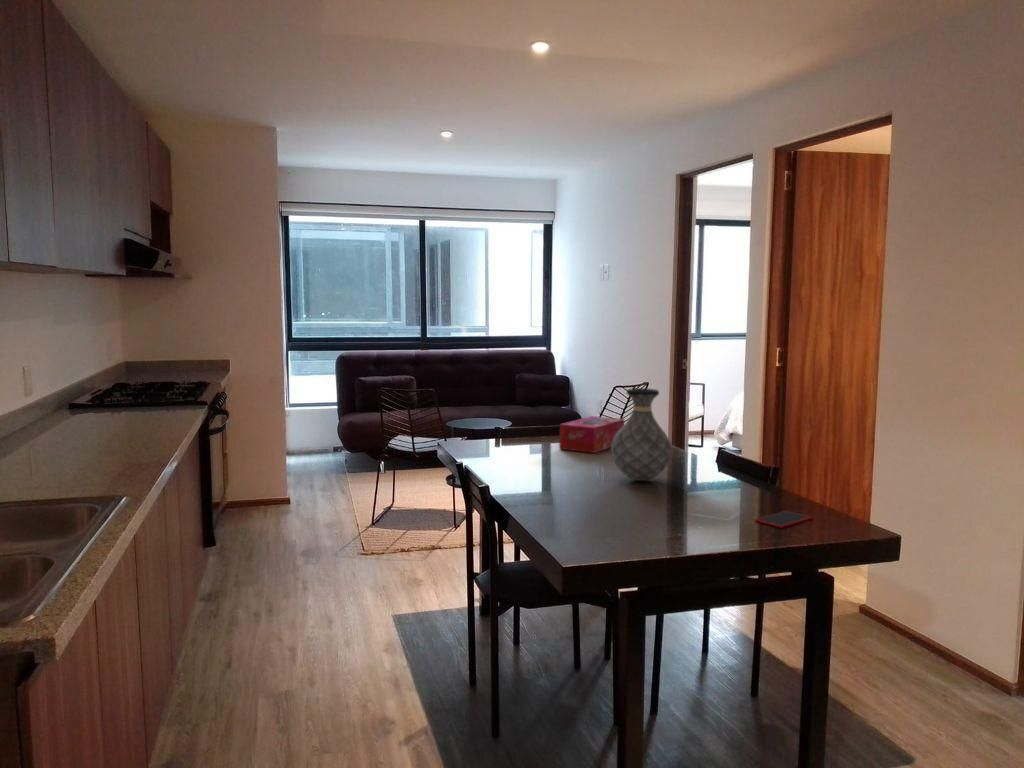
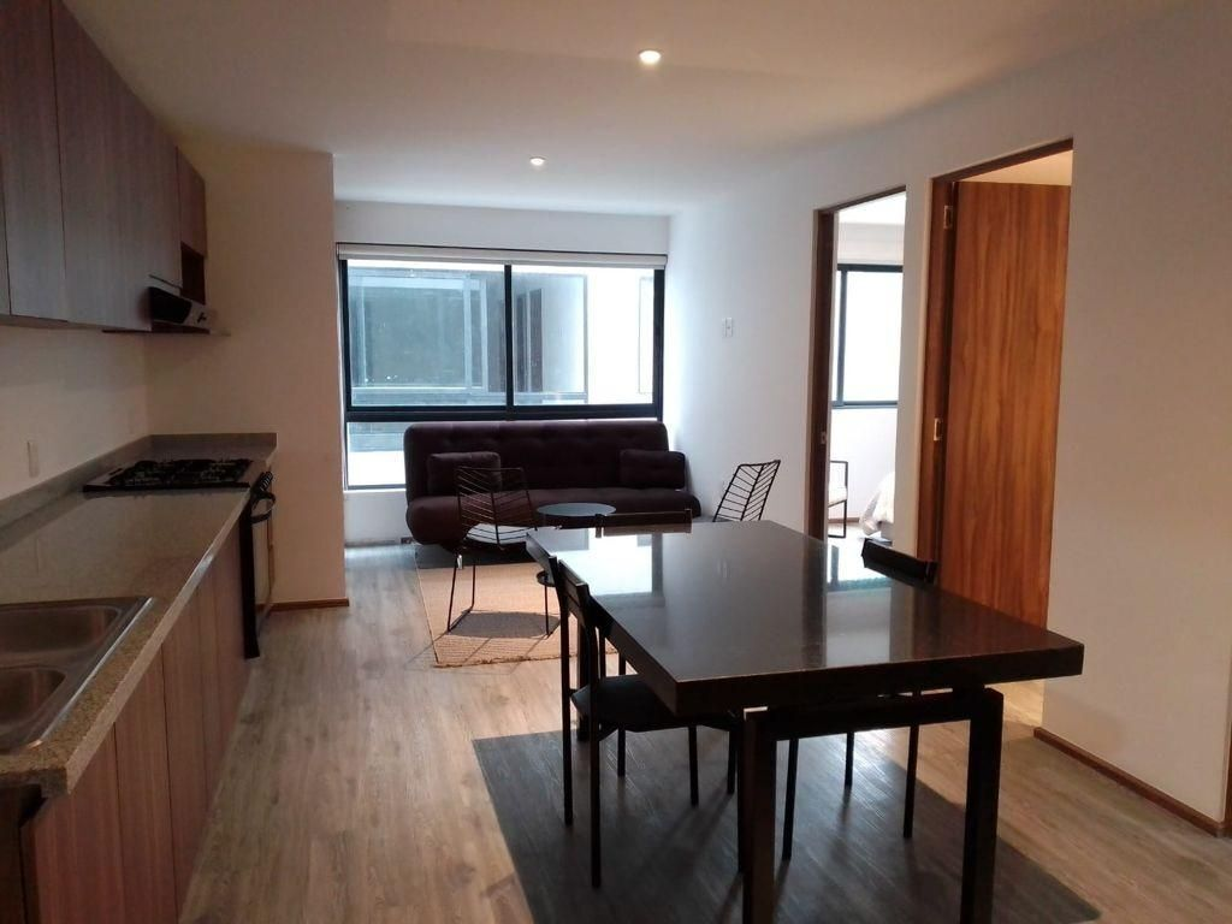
- tissue box (592, 433)
- smartphone (783, 518)
- vase (641, 435)
